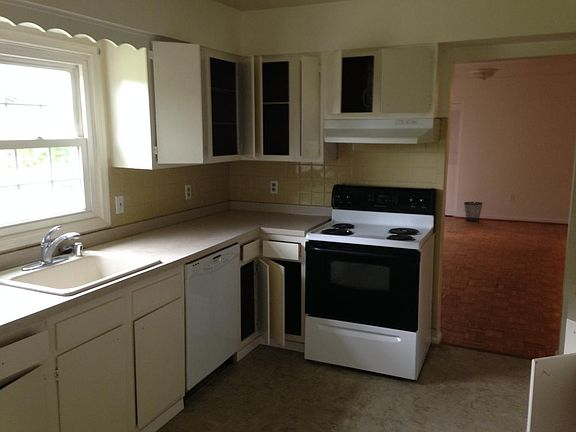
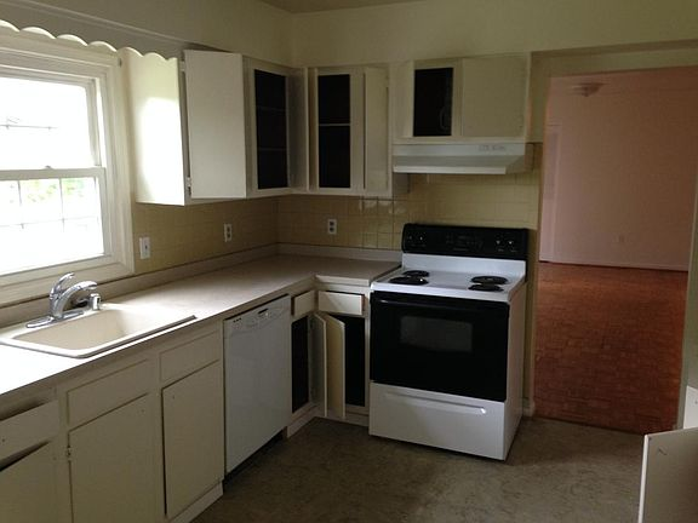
- wastebasket (472, 211)
